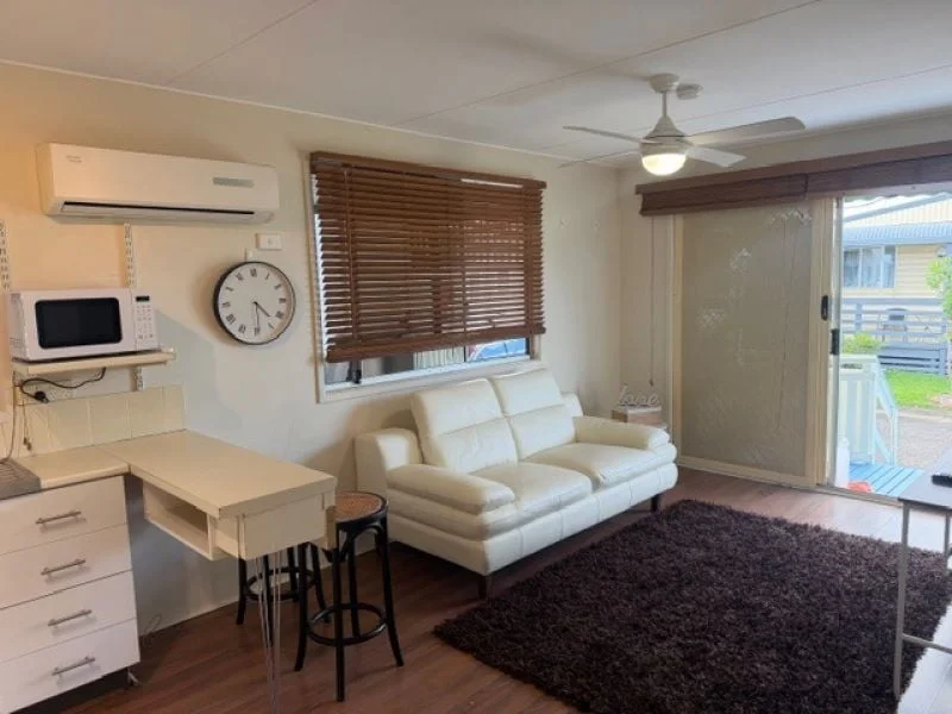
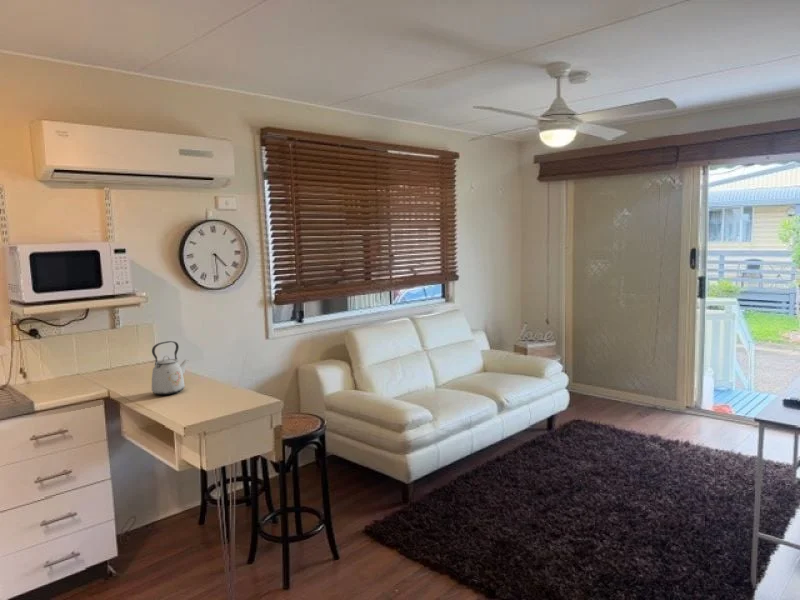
+ kettle (171, 366)
